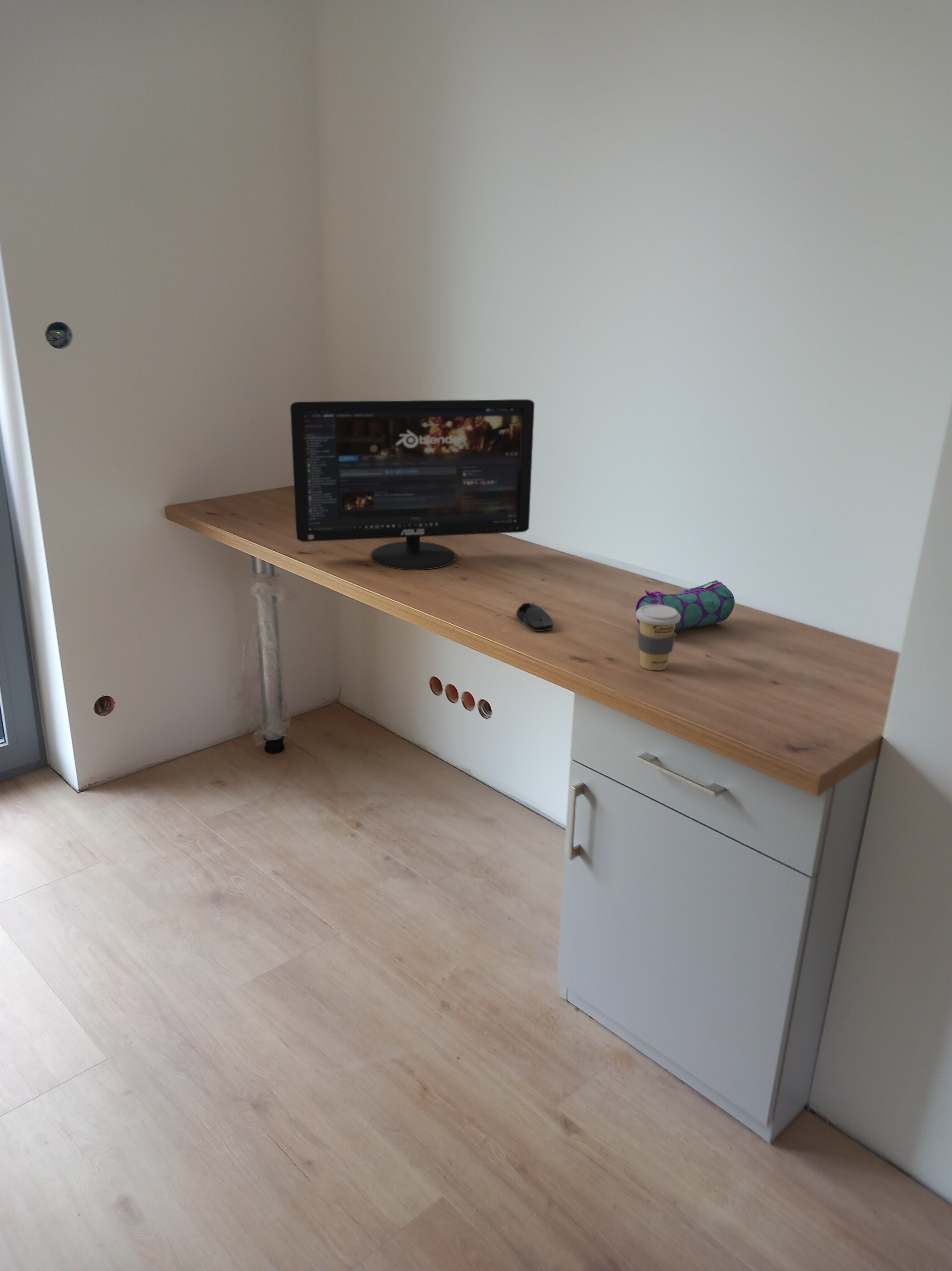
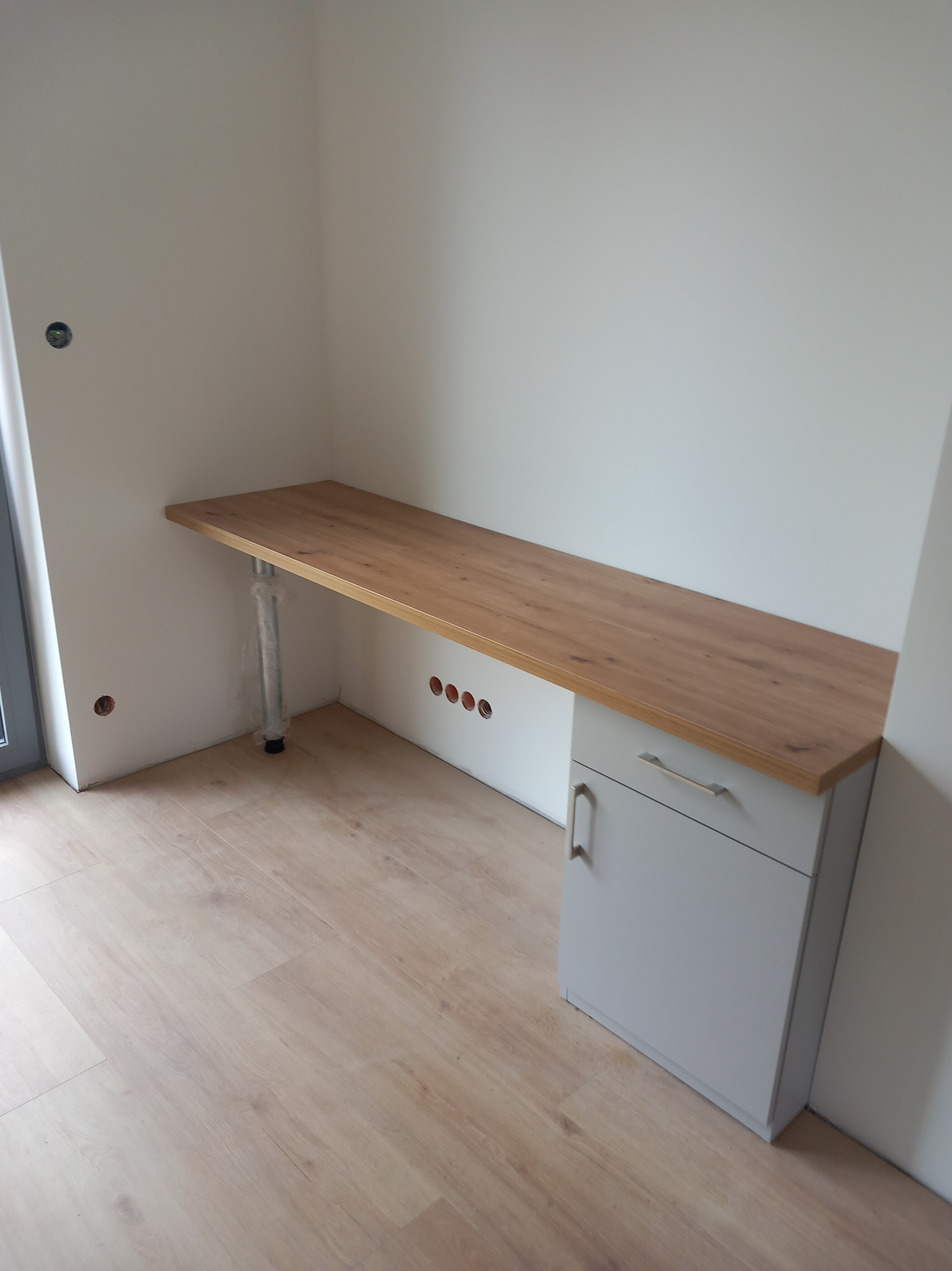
- pencil case (685, 606)
- computer monitor (413, 479)
- computer mouse (534, 615)
- coffee cup (656, 638)
